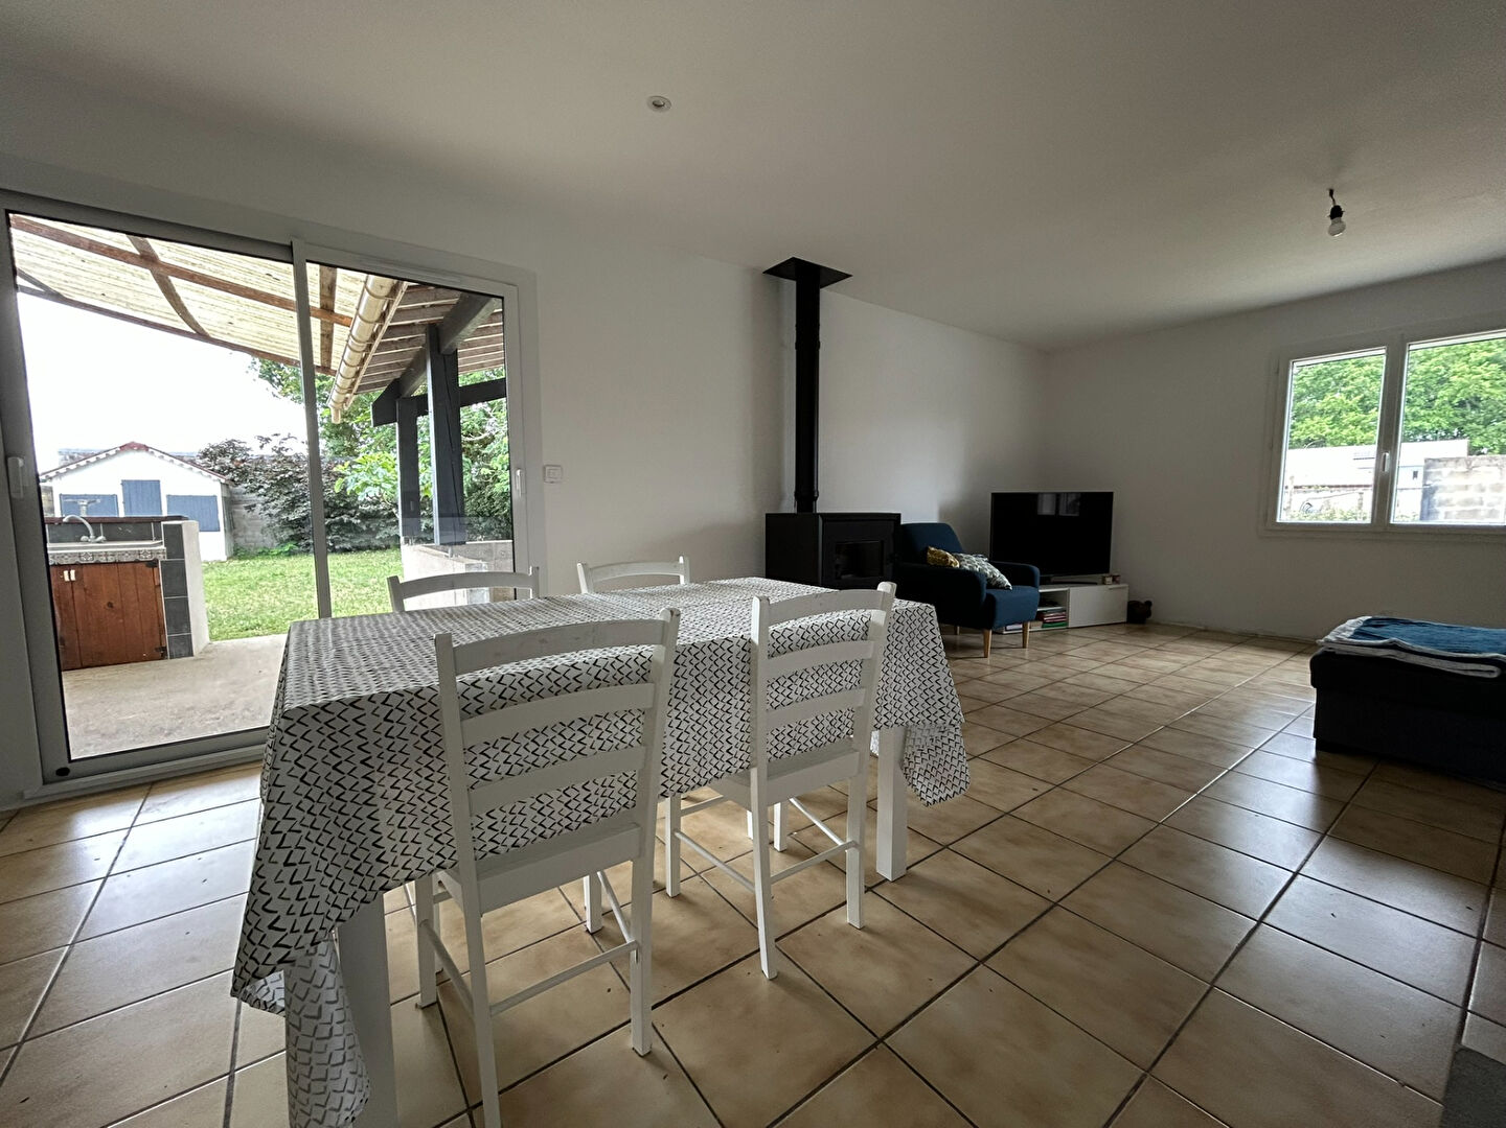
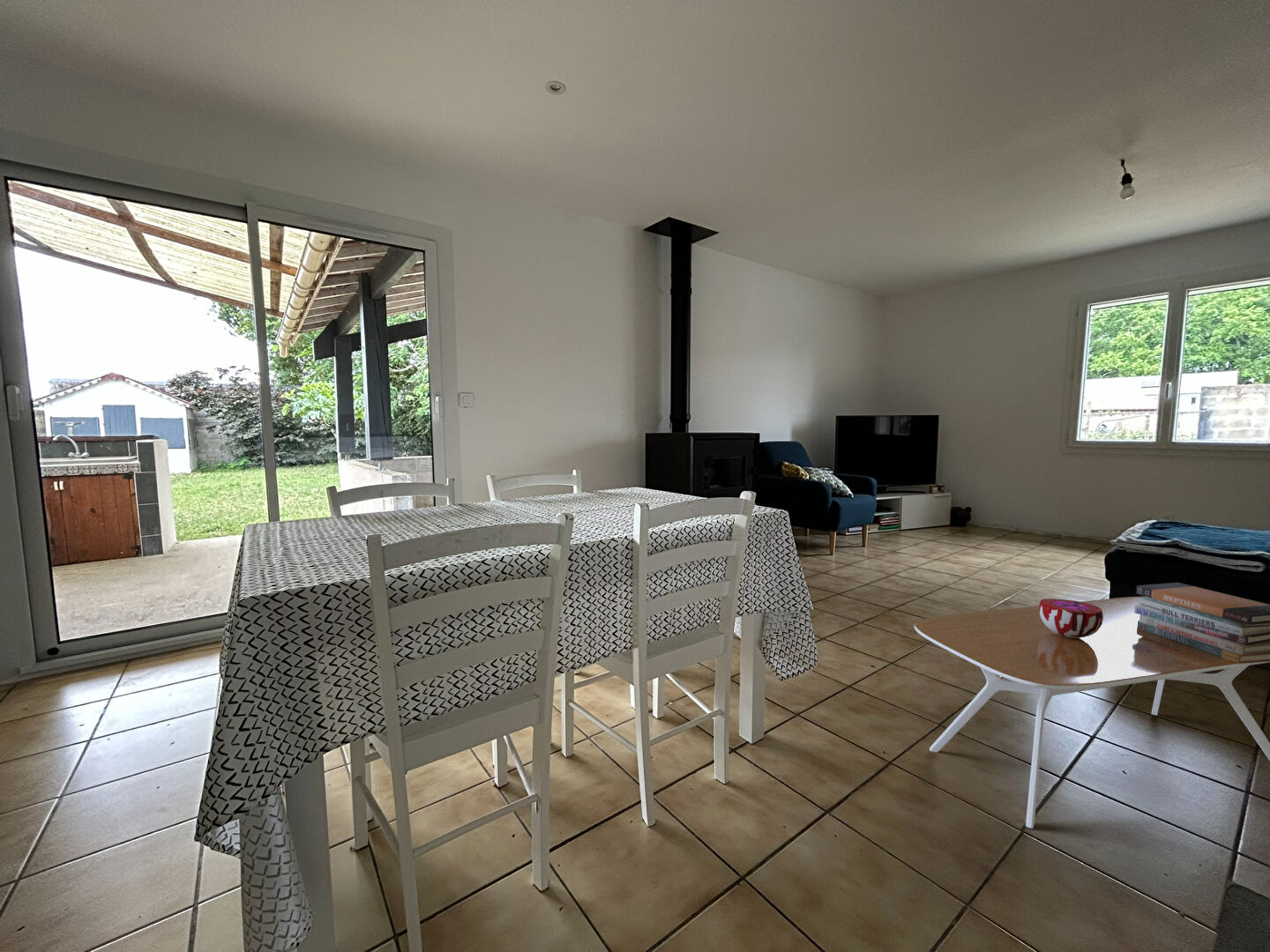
+ book stack (1206, 619)
+ decorative bowl (1069, 620)
+ coffee table (1103, 688)
